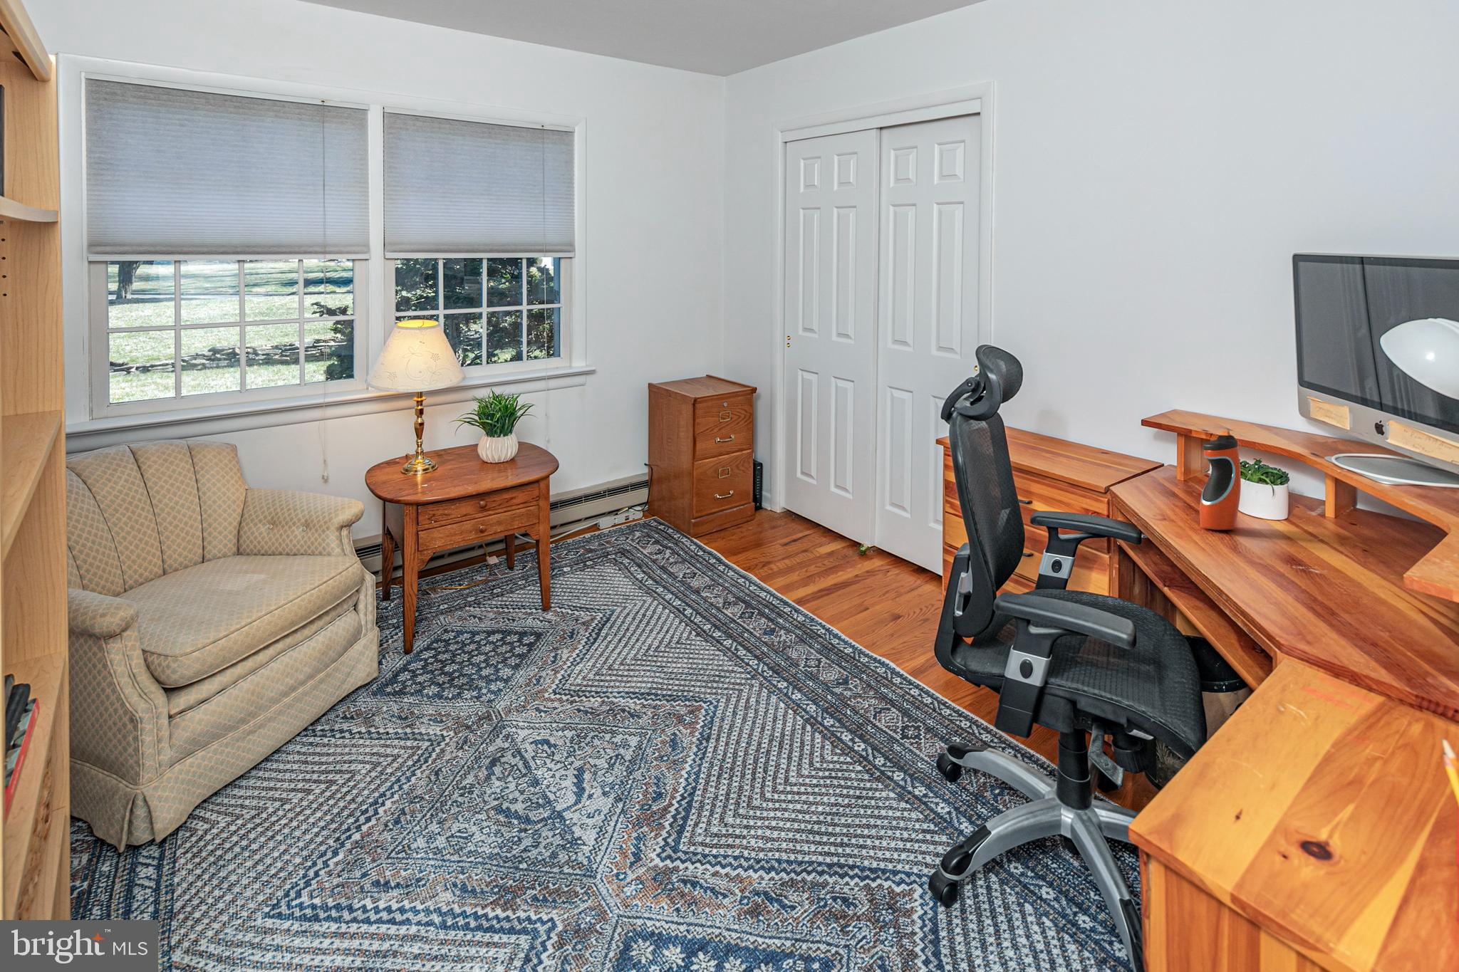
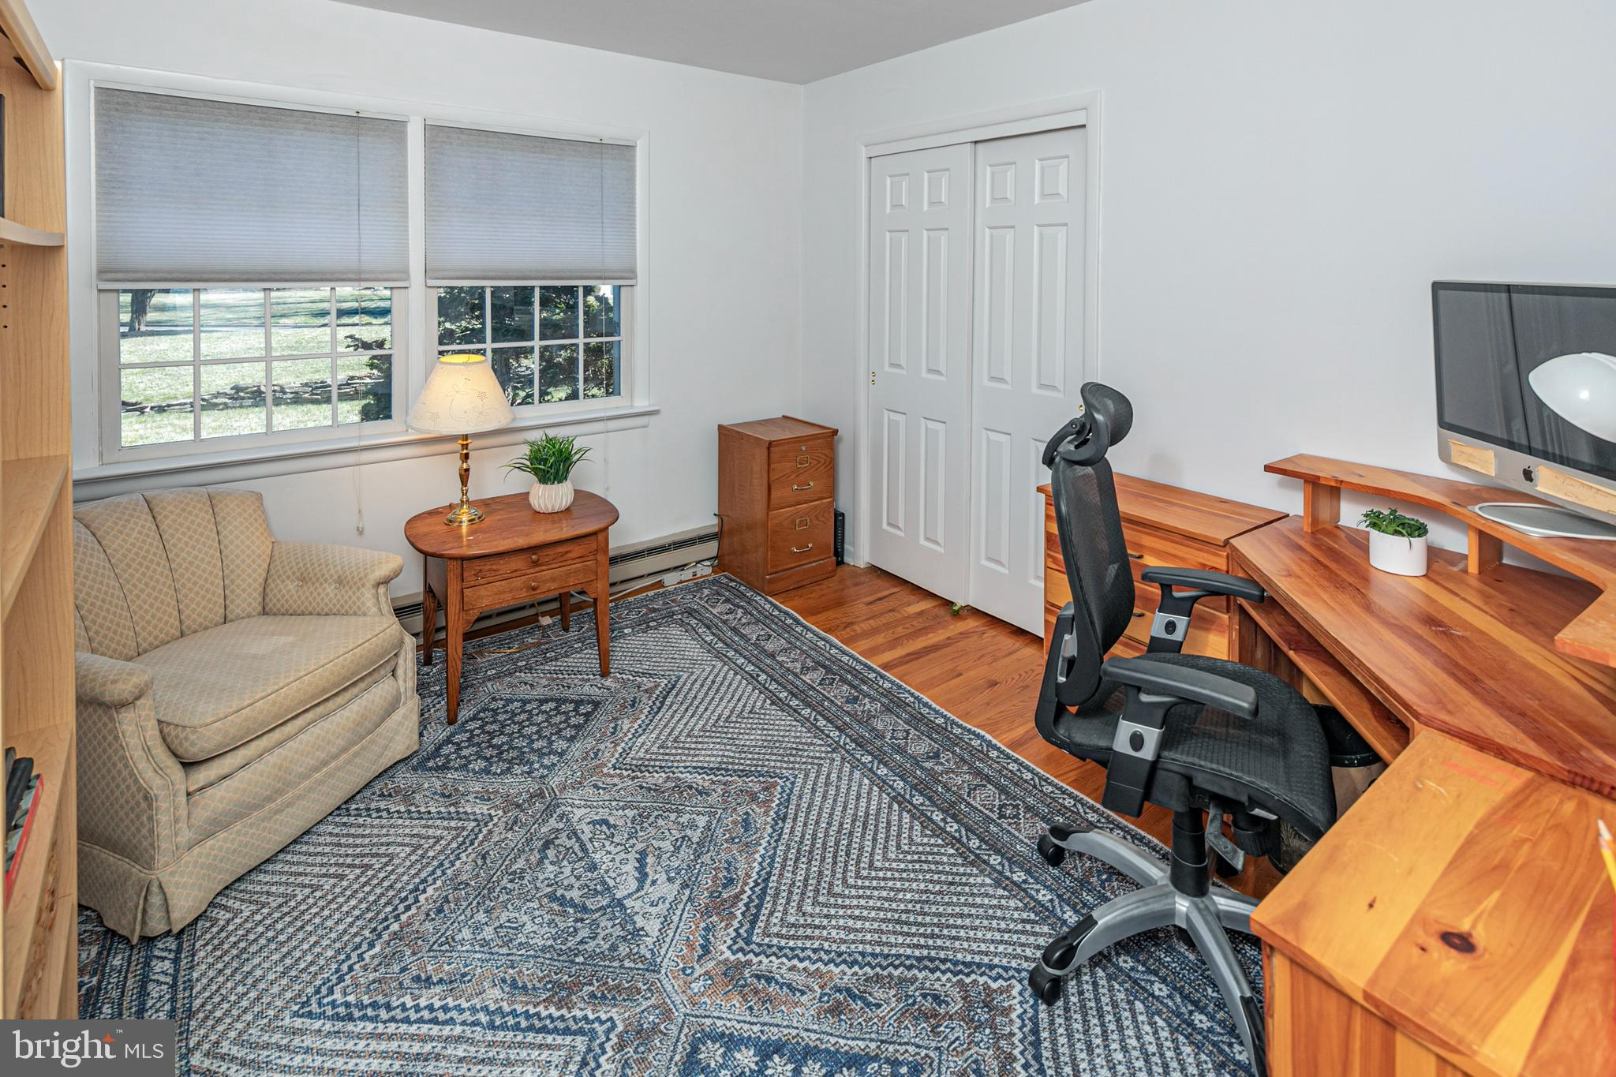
- water bottle (1220, 479)
